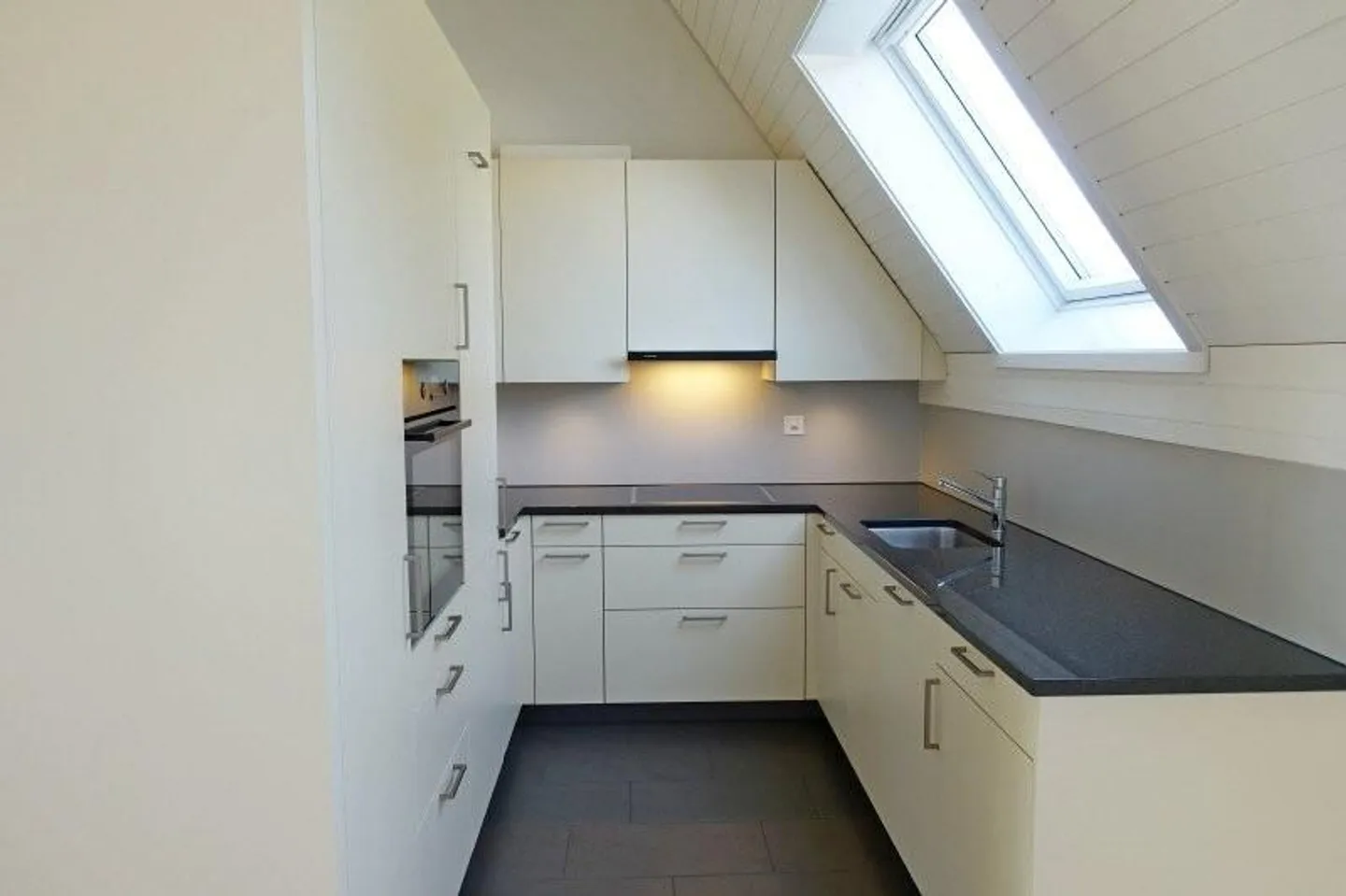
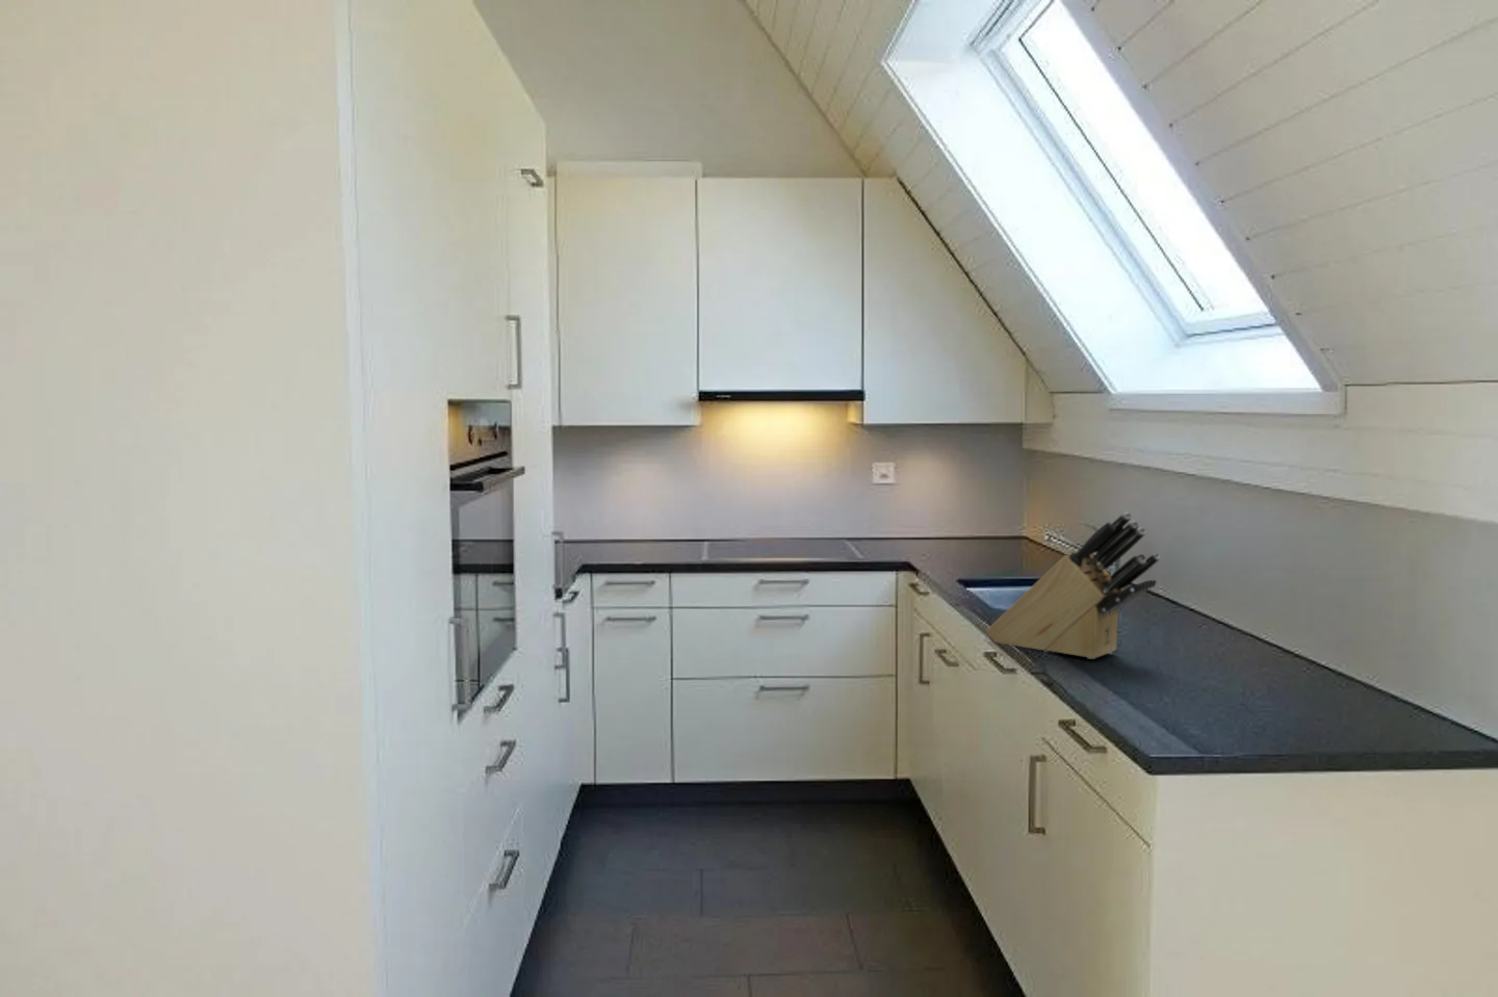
+ knife block (1072, 580)
